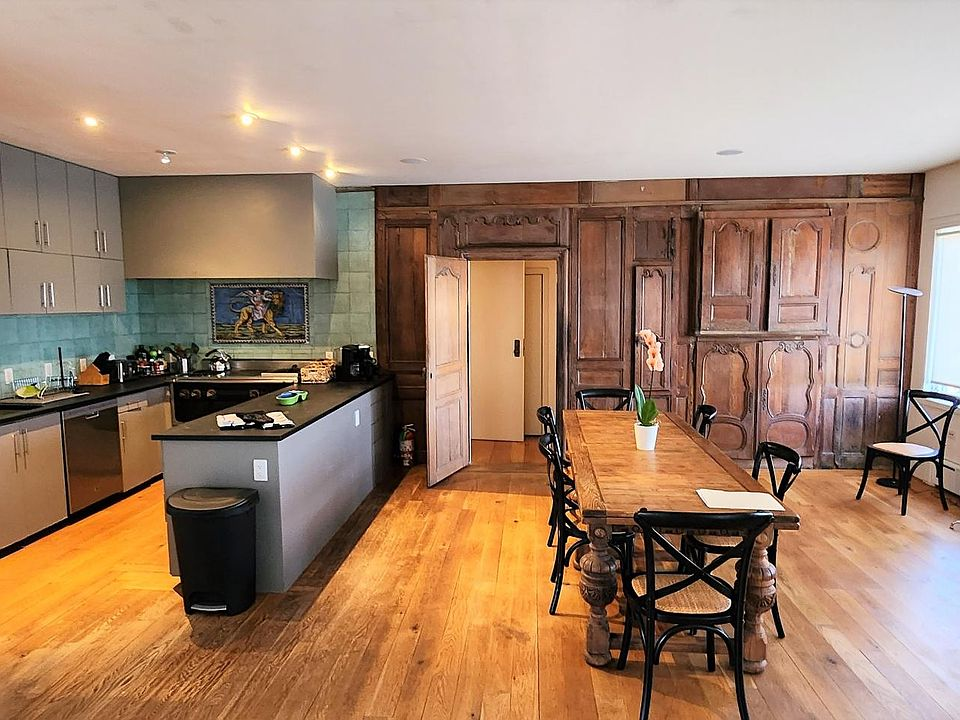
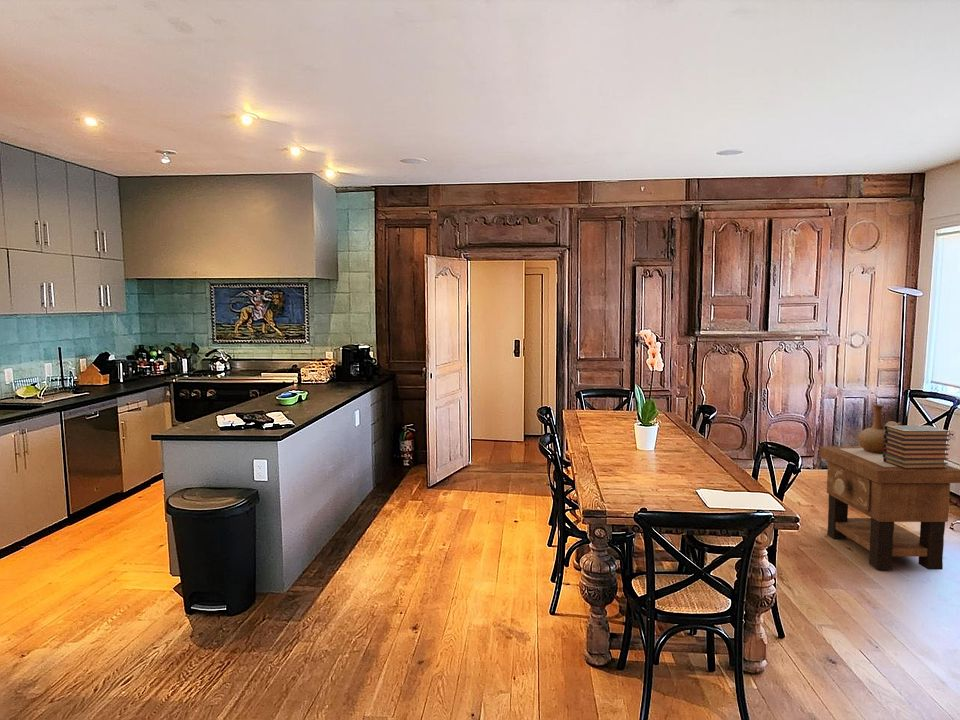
+ vase (880, 428)
+ book stack (915, 446)
+ side table (879, 504)
